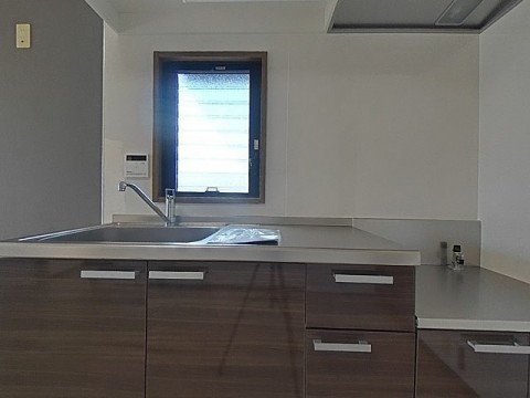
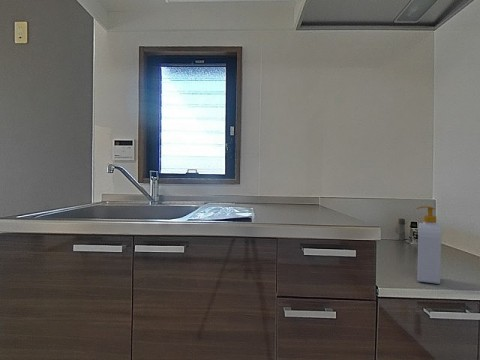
+ soap bottle (428, 243)
